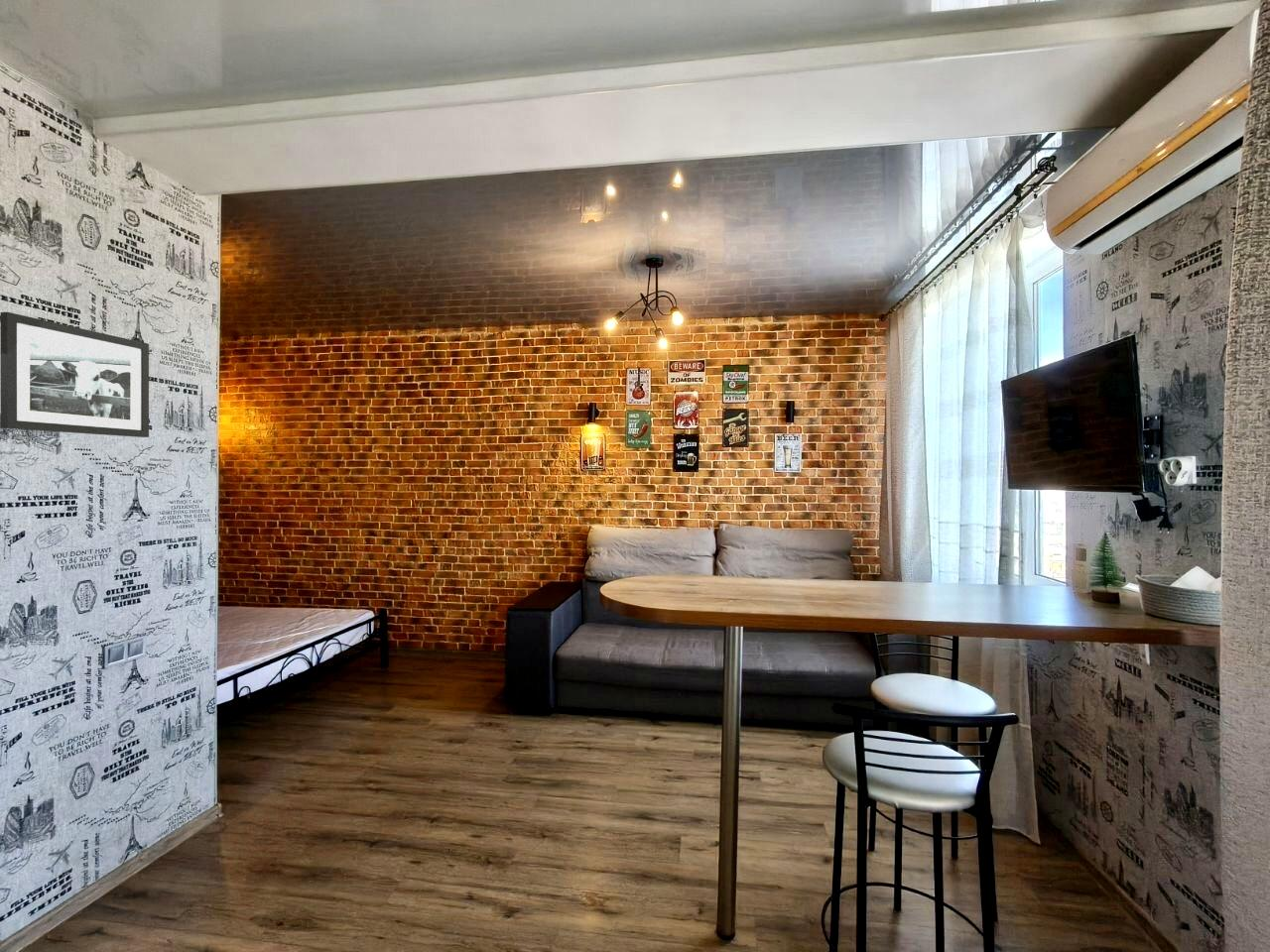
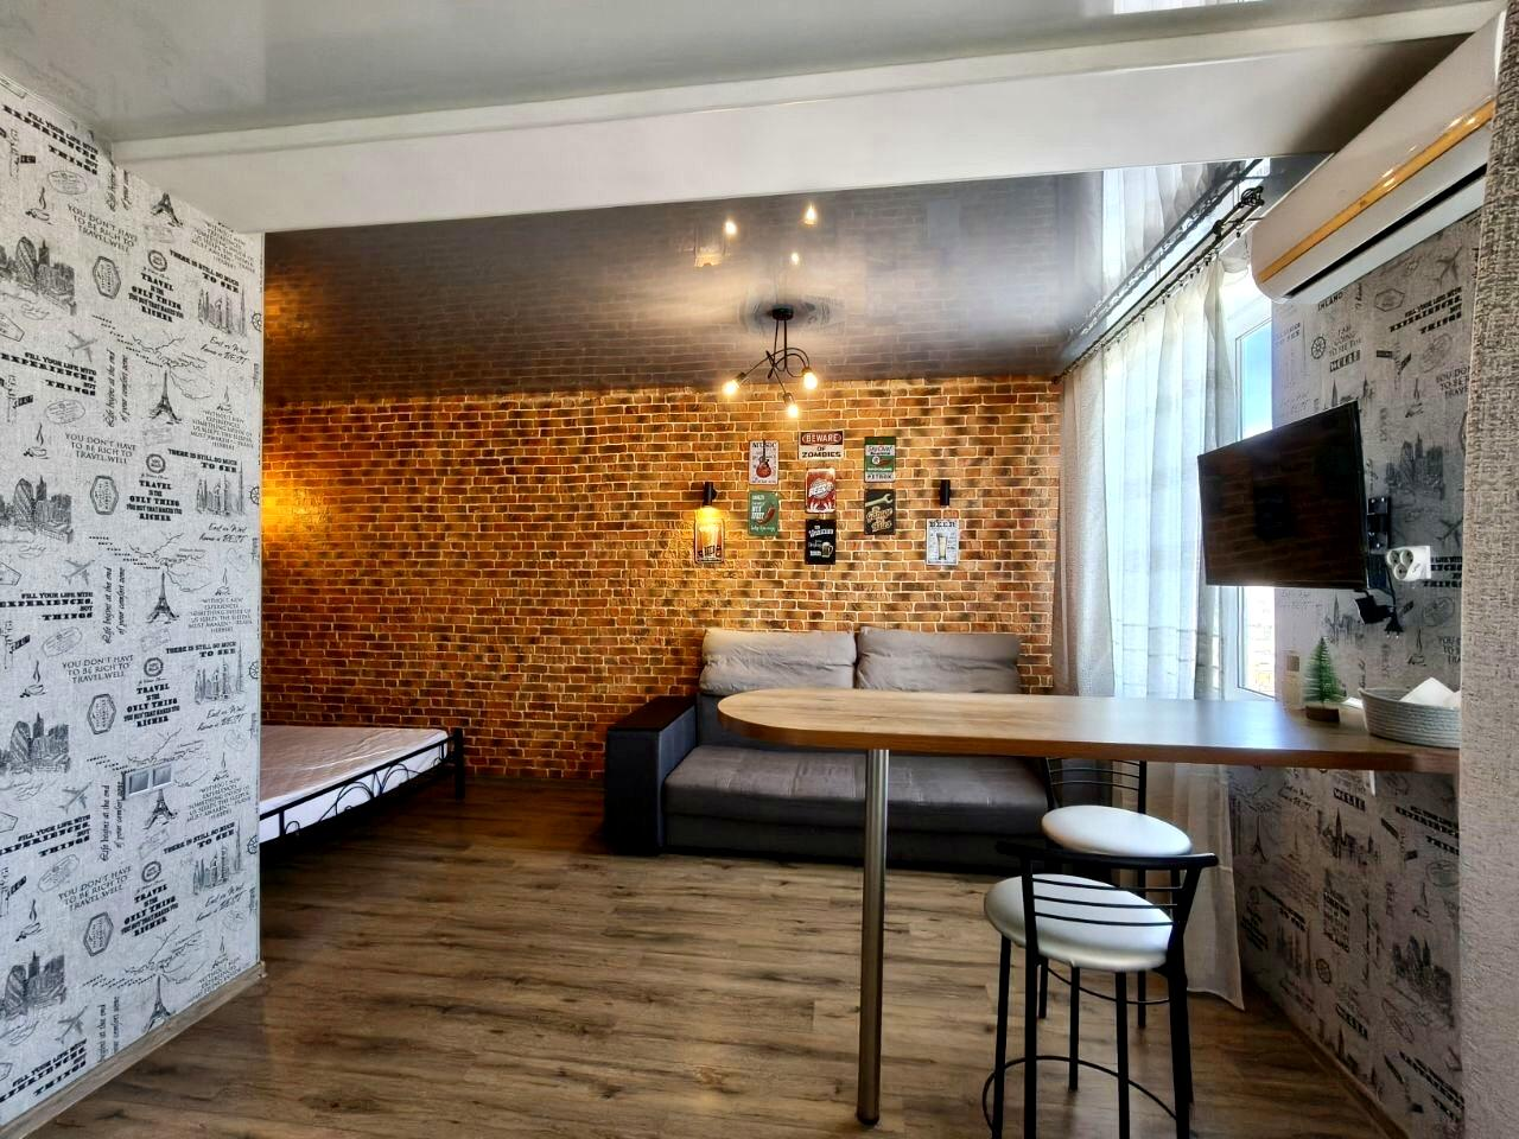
- picture frame (82, 381)
